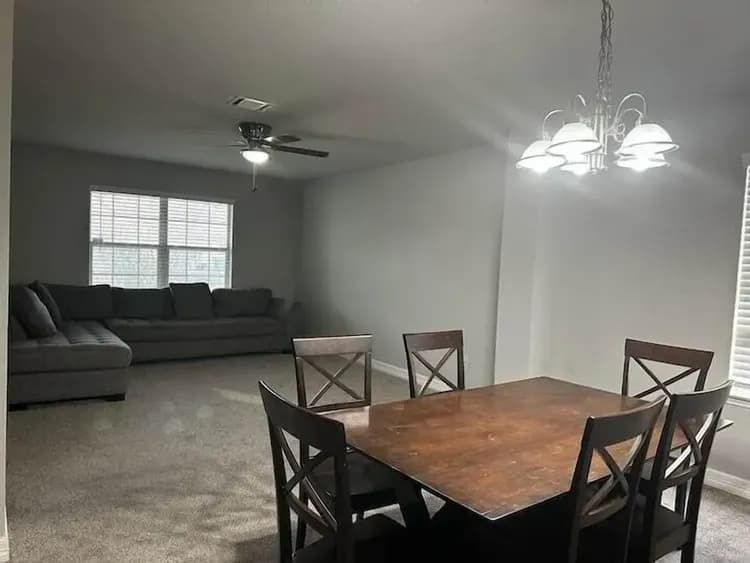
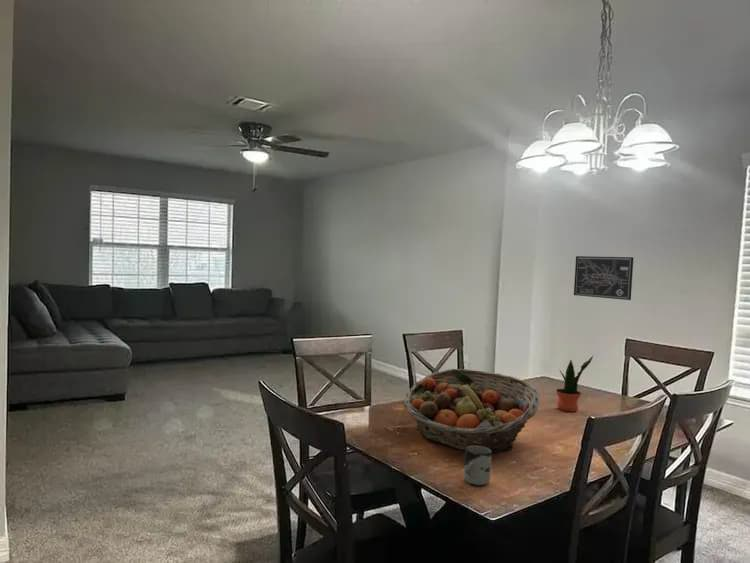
+ cup (475, 466)
+ potted plant (574, 381)
+ fruit basket (469, 407)
+ wall art (602, 277)
